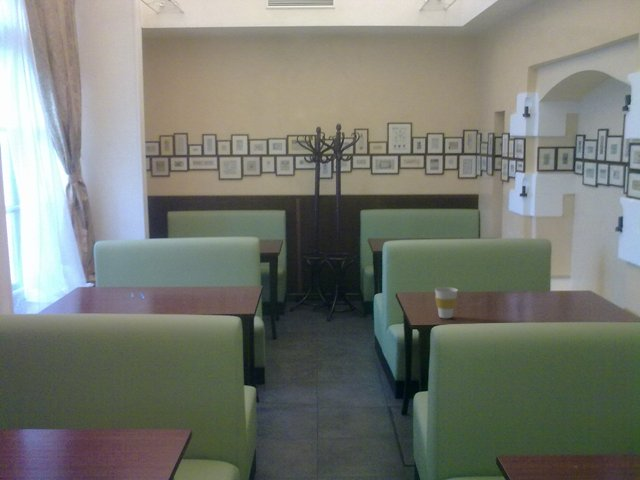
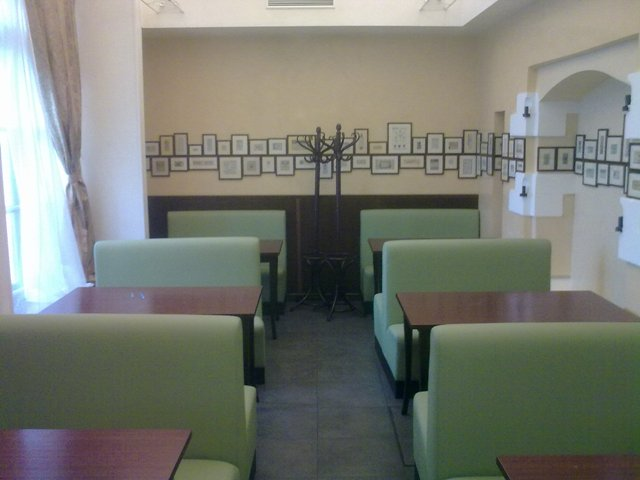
- cup (445, 303)
